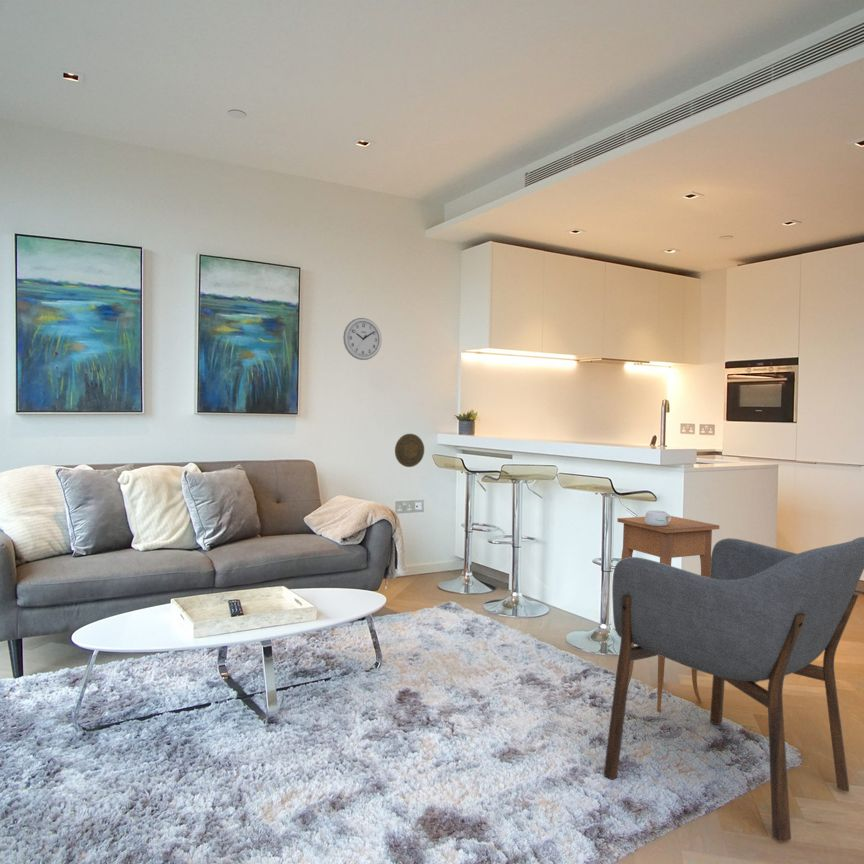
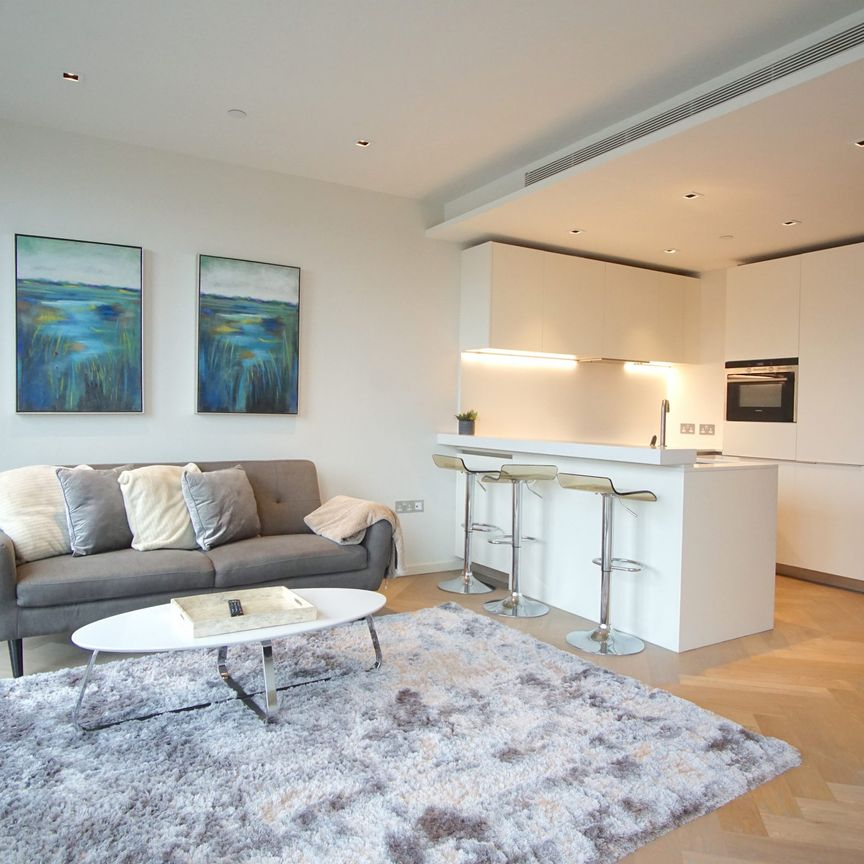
- side table (669, 565)
- decorative plate (410, 450)
- mug (659, 517)
- armchair (745, 654)
- wall clock (363, 338)
